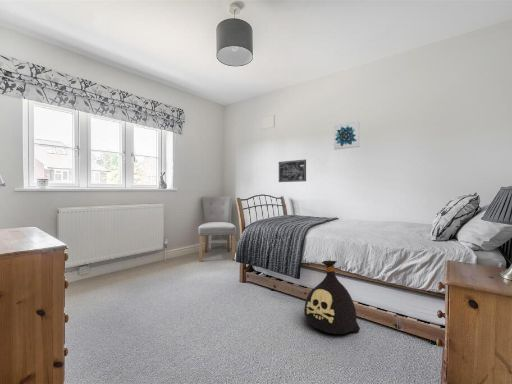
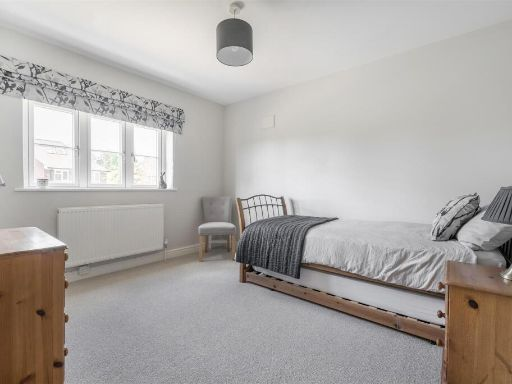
- wall art (346, 135)
- wall art (291, 171)
- bag (330, 292)
